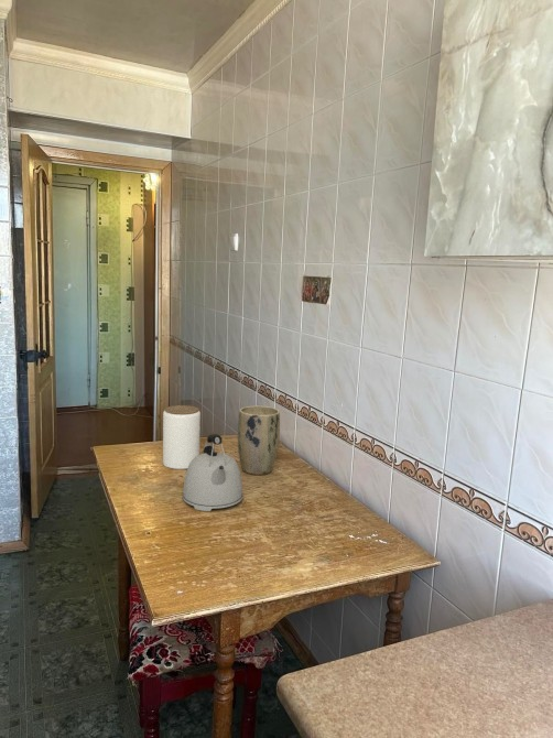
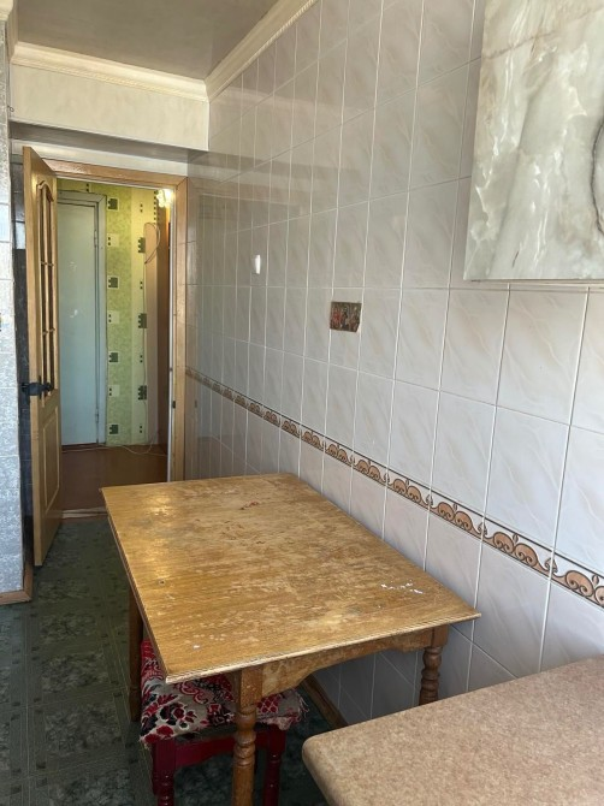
- kettle (214, 466)
- jar (181, 436)
- plant pot (258, 439)
